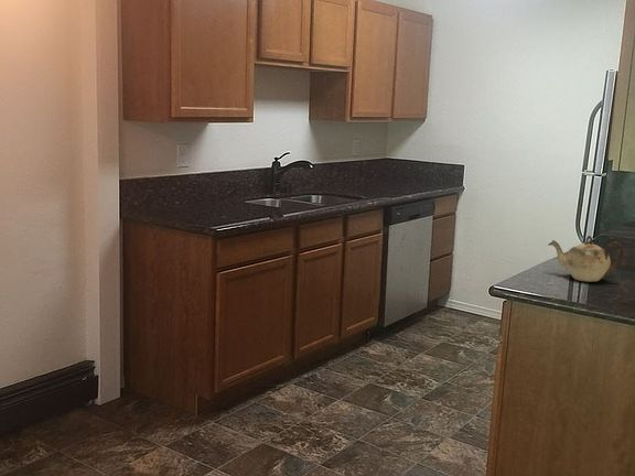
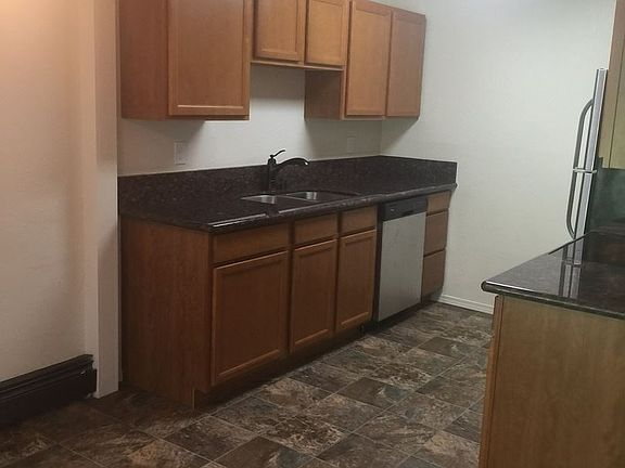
- teapot (583, 257)
